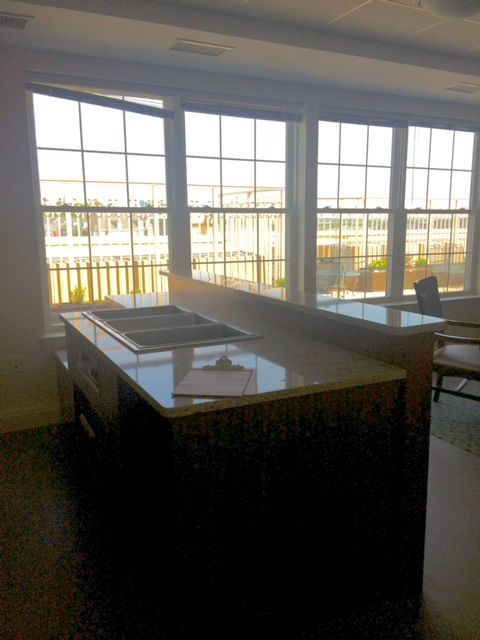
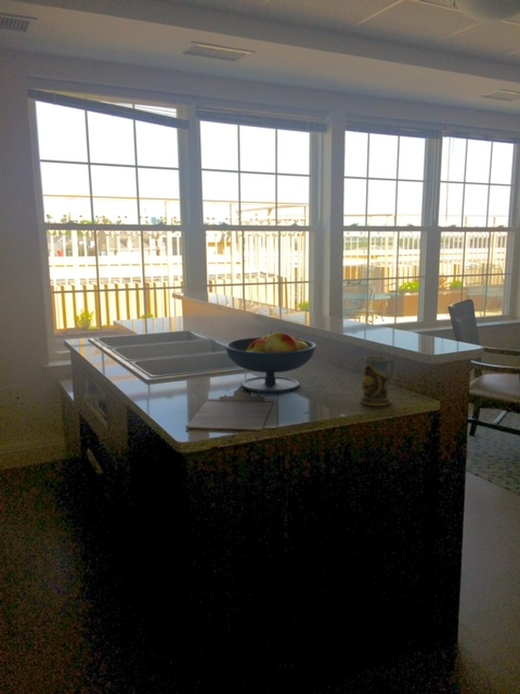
+ fruit bowl (270, 357)
+ mug (378, 378)
